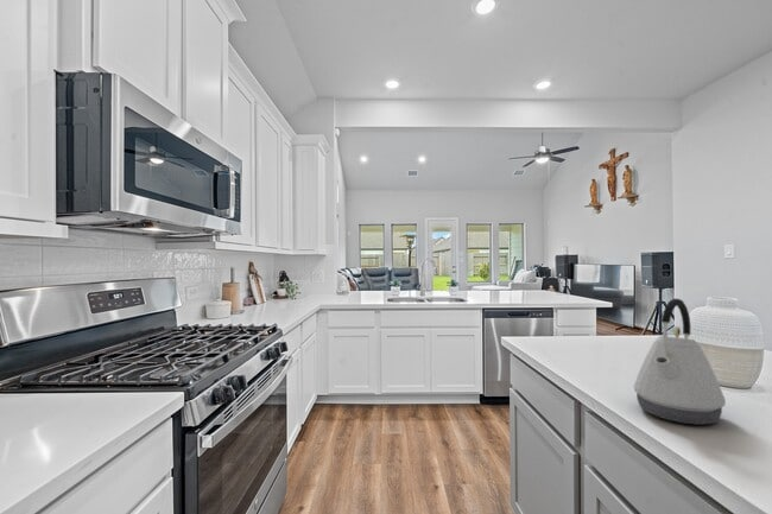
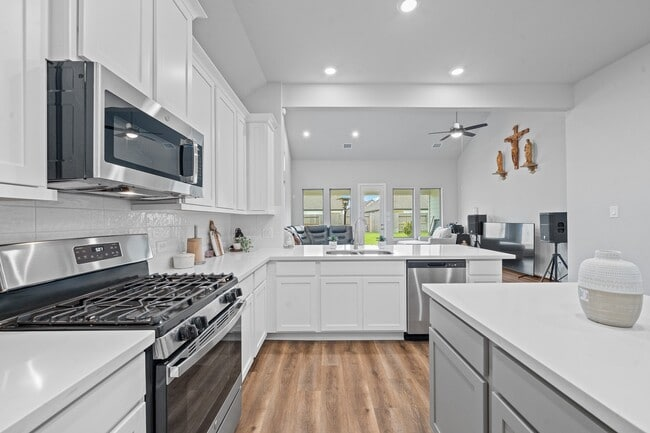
- kettle (675, 356)
